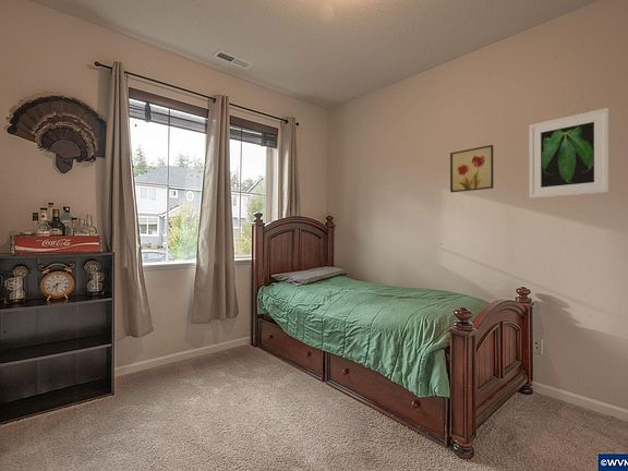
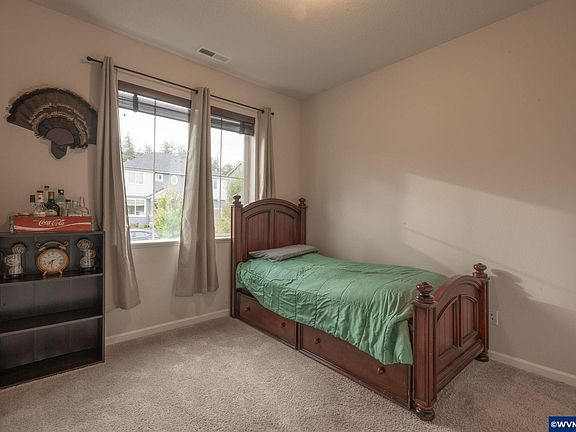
- wall art (471, 169)
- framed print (566, 156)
